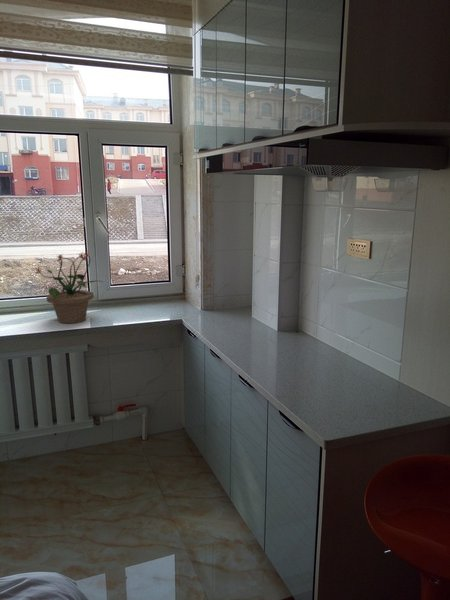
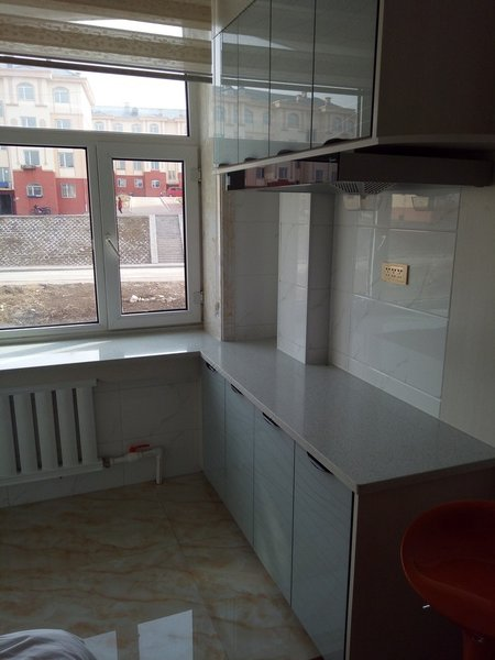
- potted plant (72, 285)
